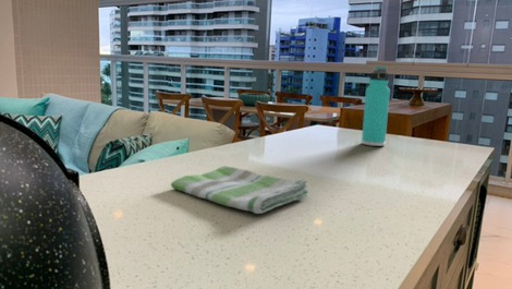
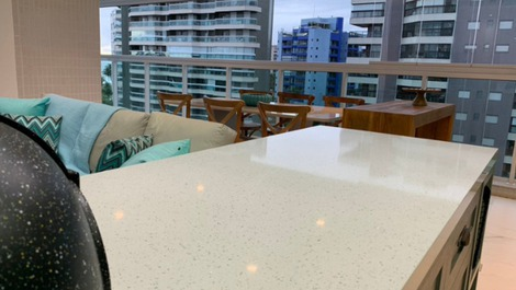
- thermos bottle (376, 106)
- dish towel (239, 184)
